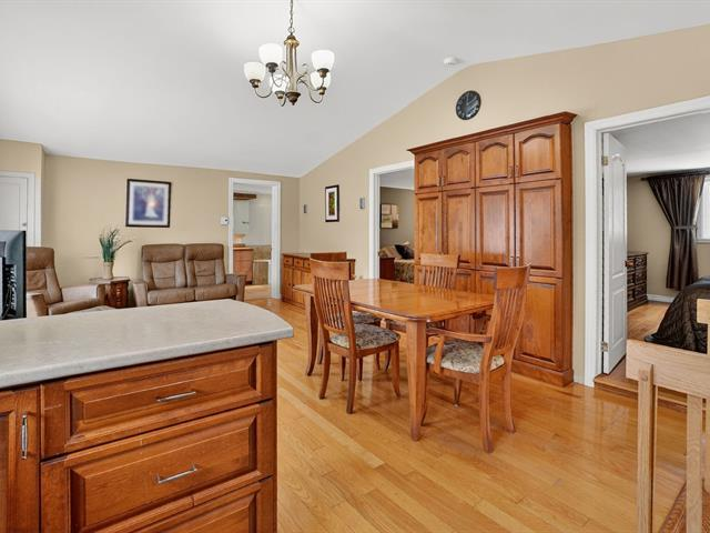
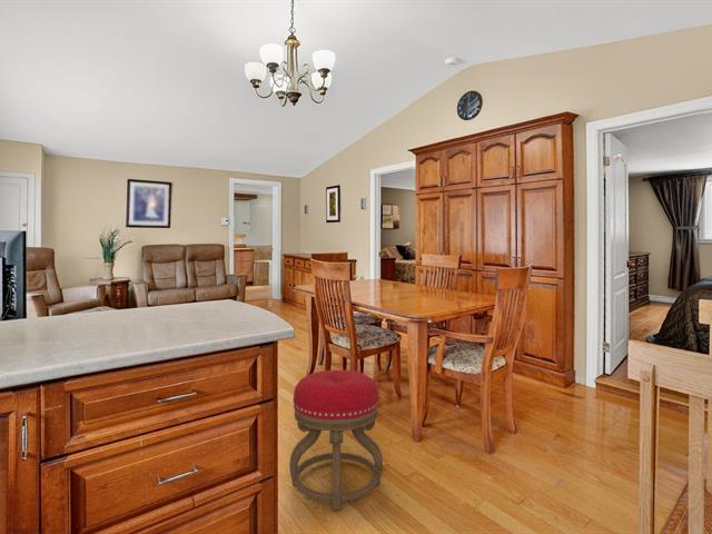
+ stool (336, 431)
